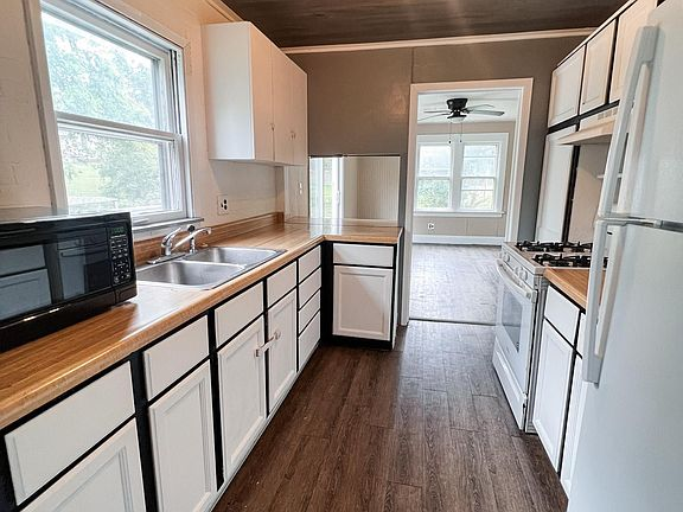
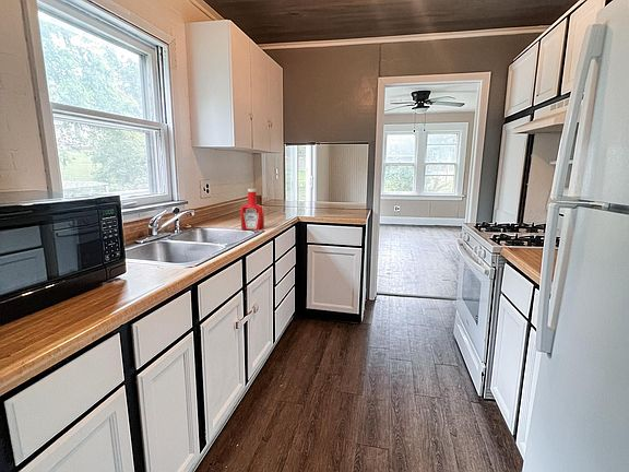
+ soap bottle (252, 209)
